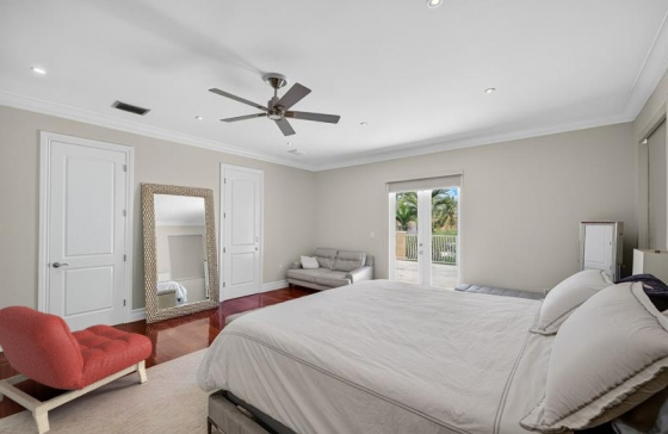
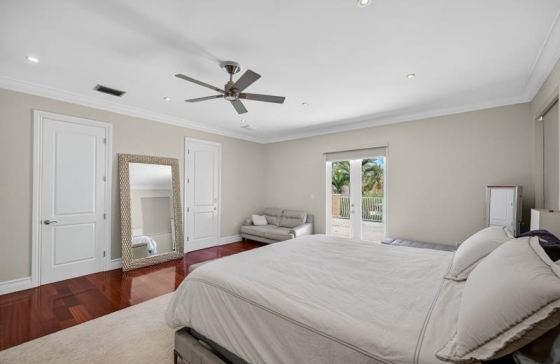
- armchair (76, 345)
